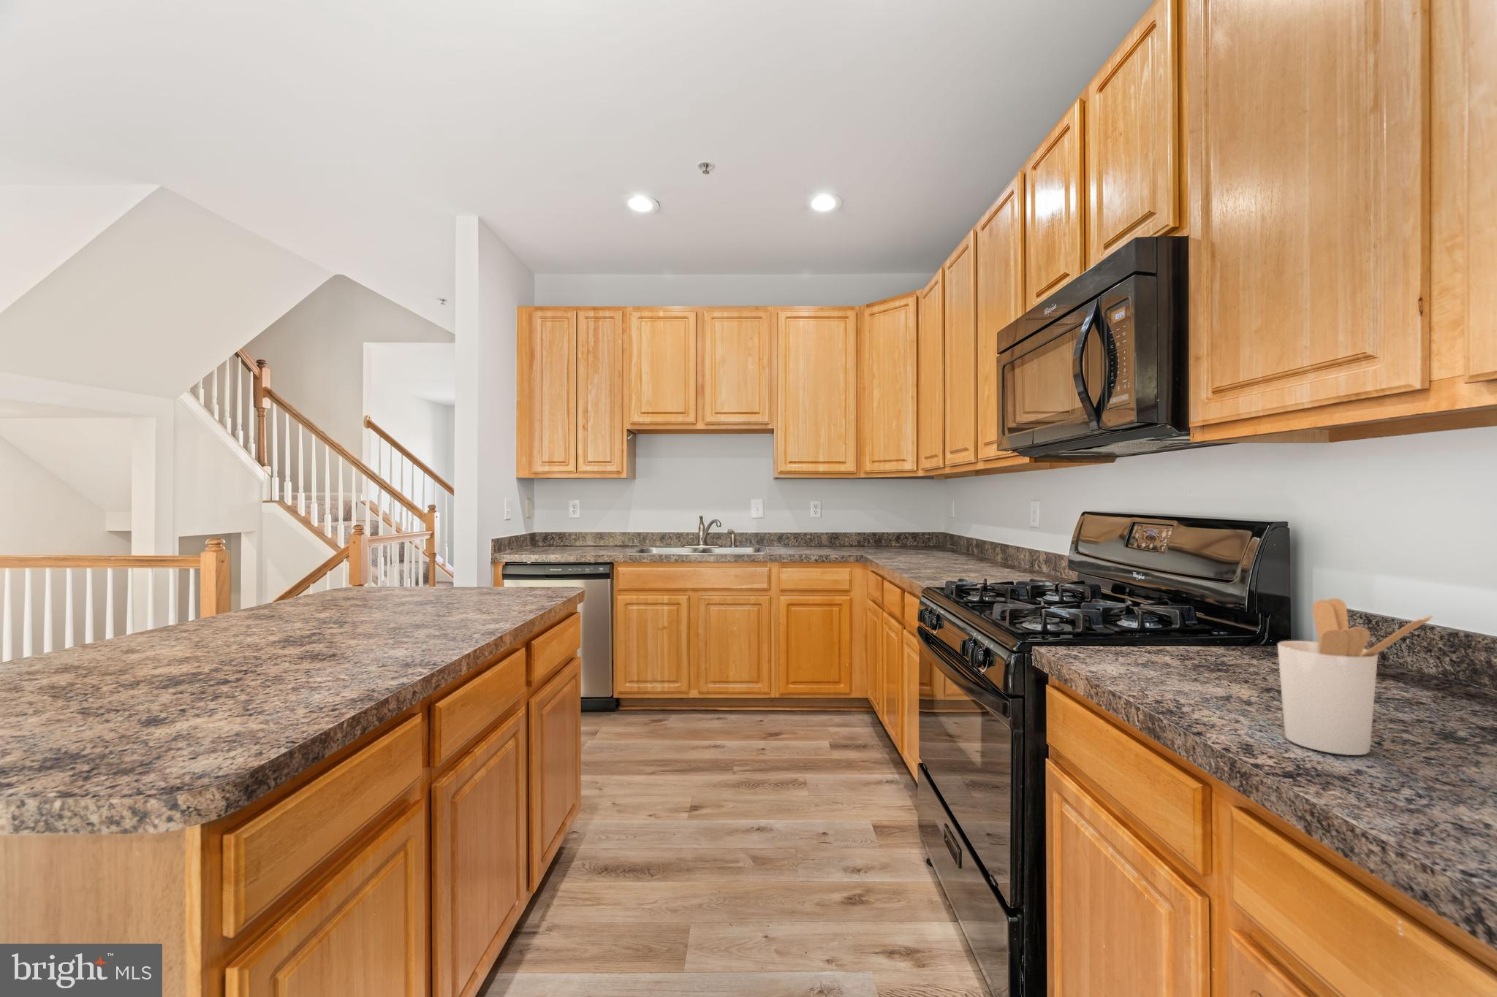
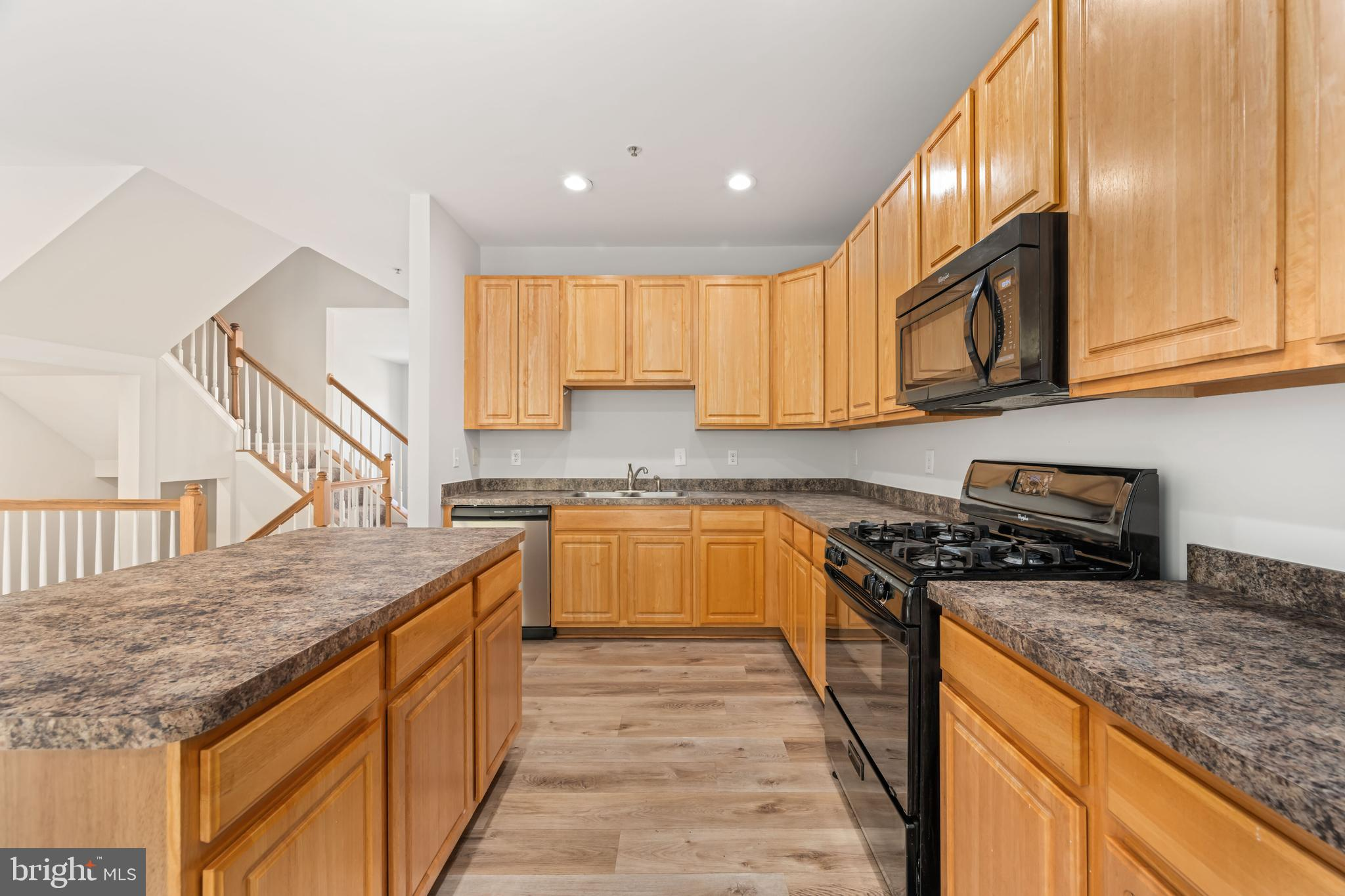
- utensil holder (1353, 675)
